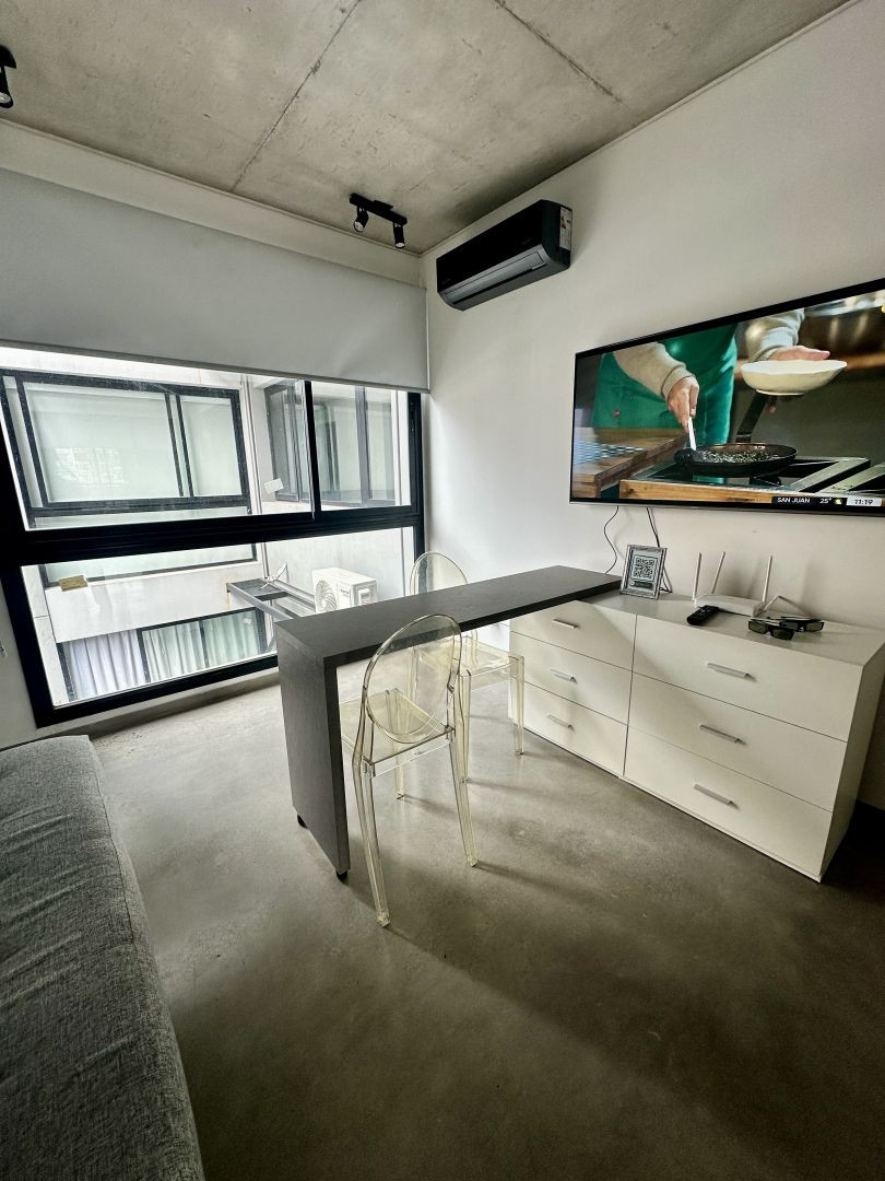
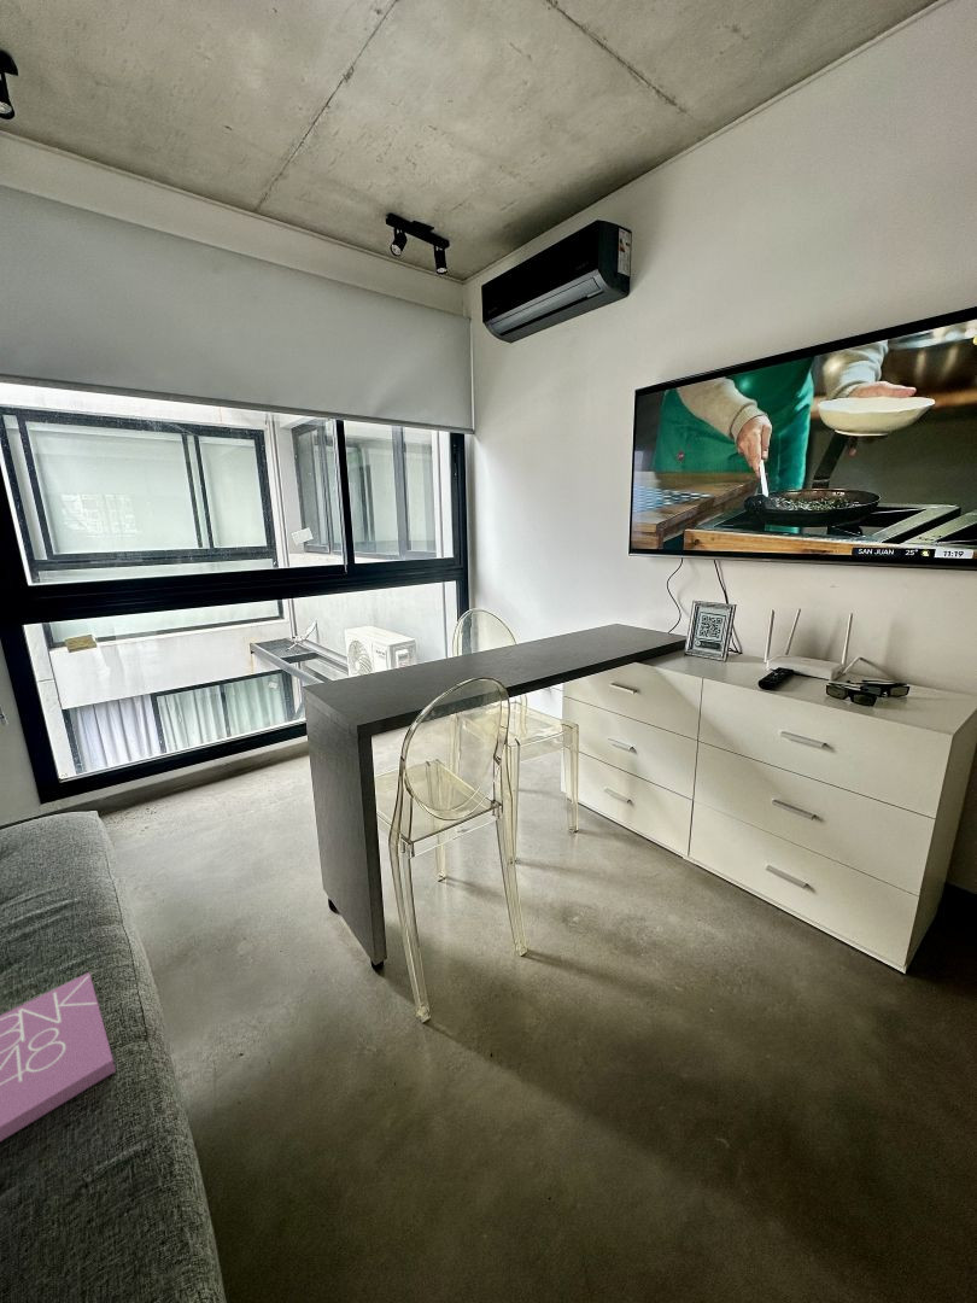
+ book (43, 1048)
